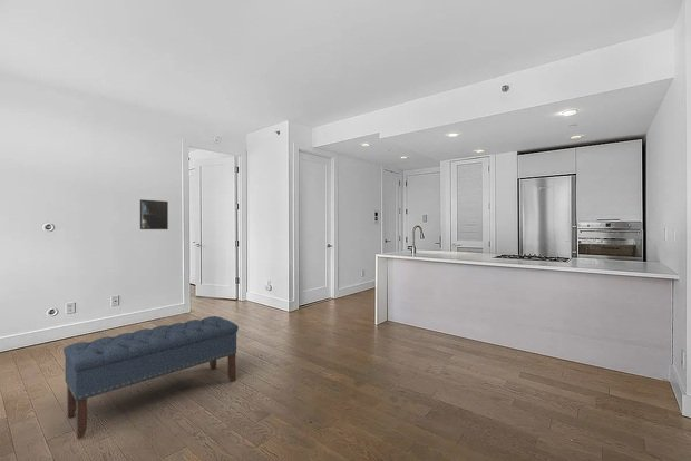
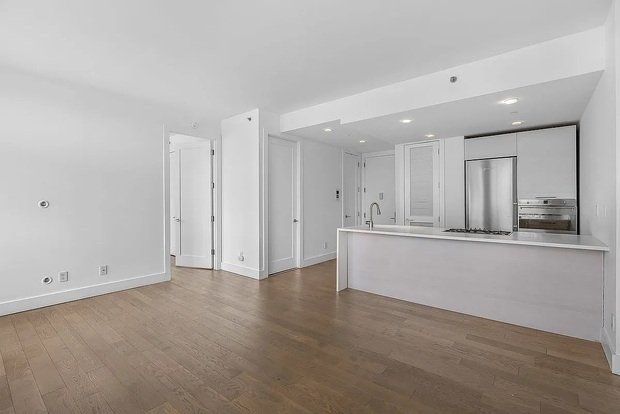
- bench (159, 363)
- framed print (154, 215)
